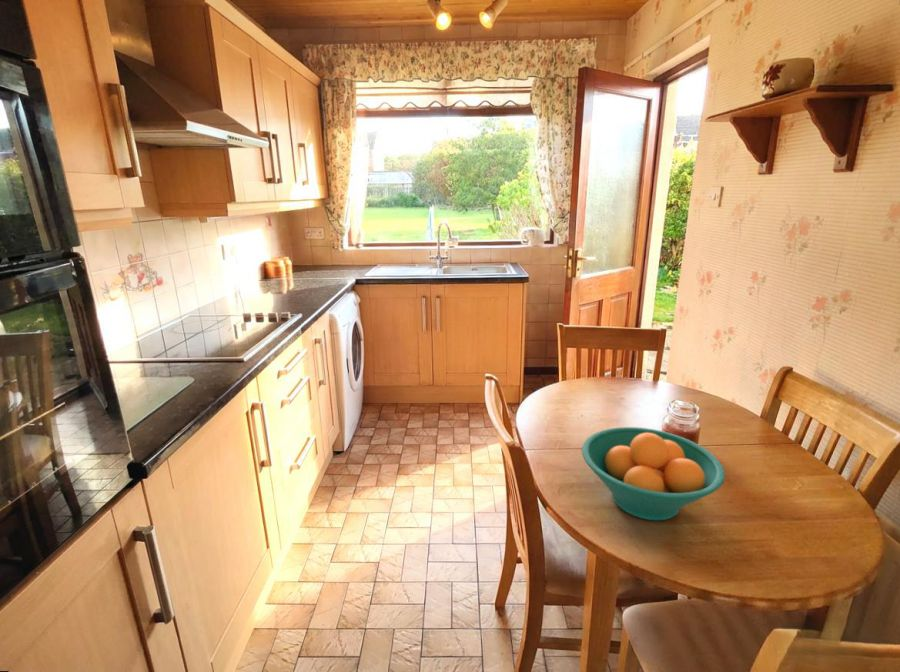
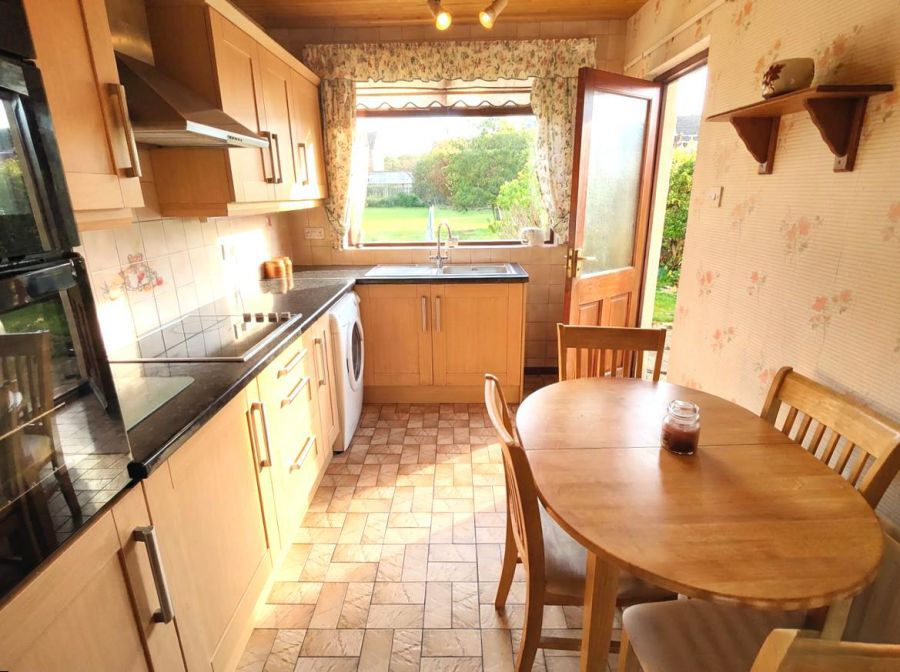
- fruit bowl (648, 469)
